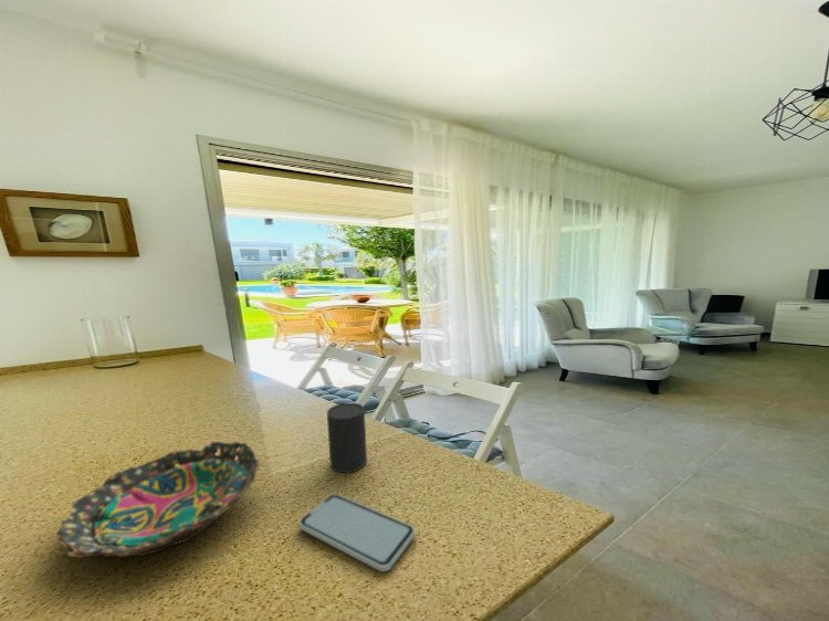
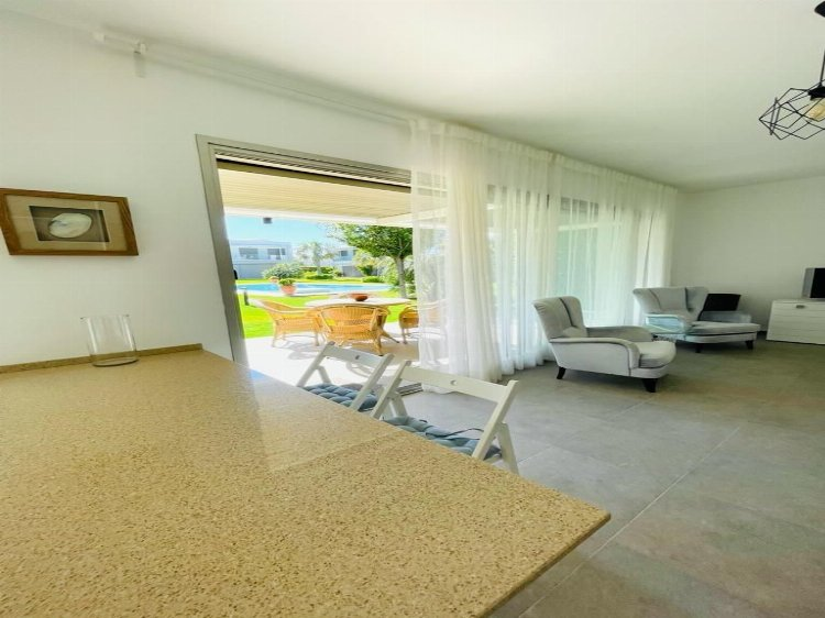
- smartphone (355, 527)
- bowl (172, 497)
- cup (347, 435)
